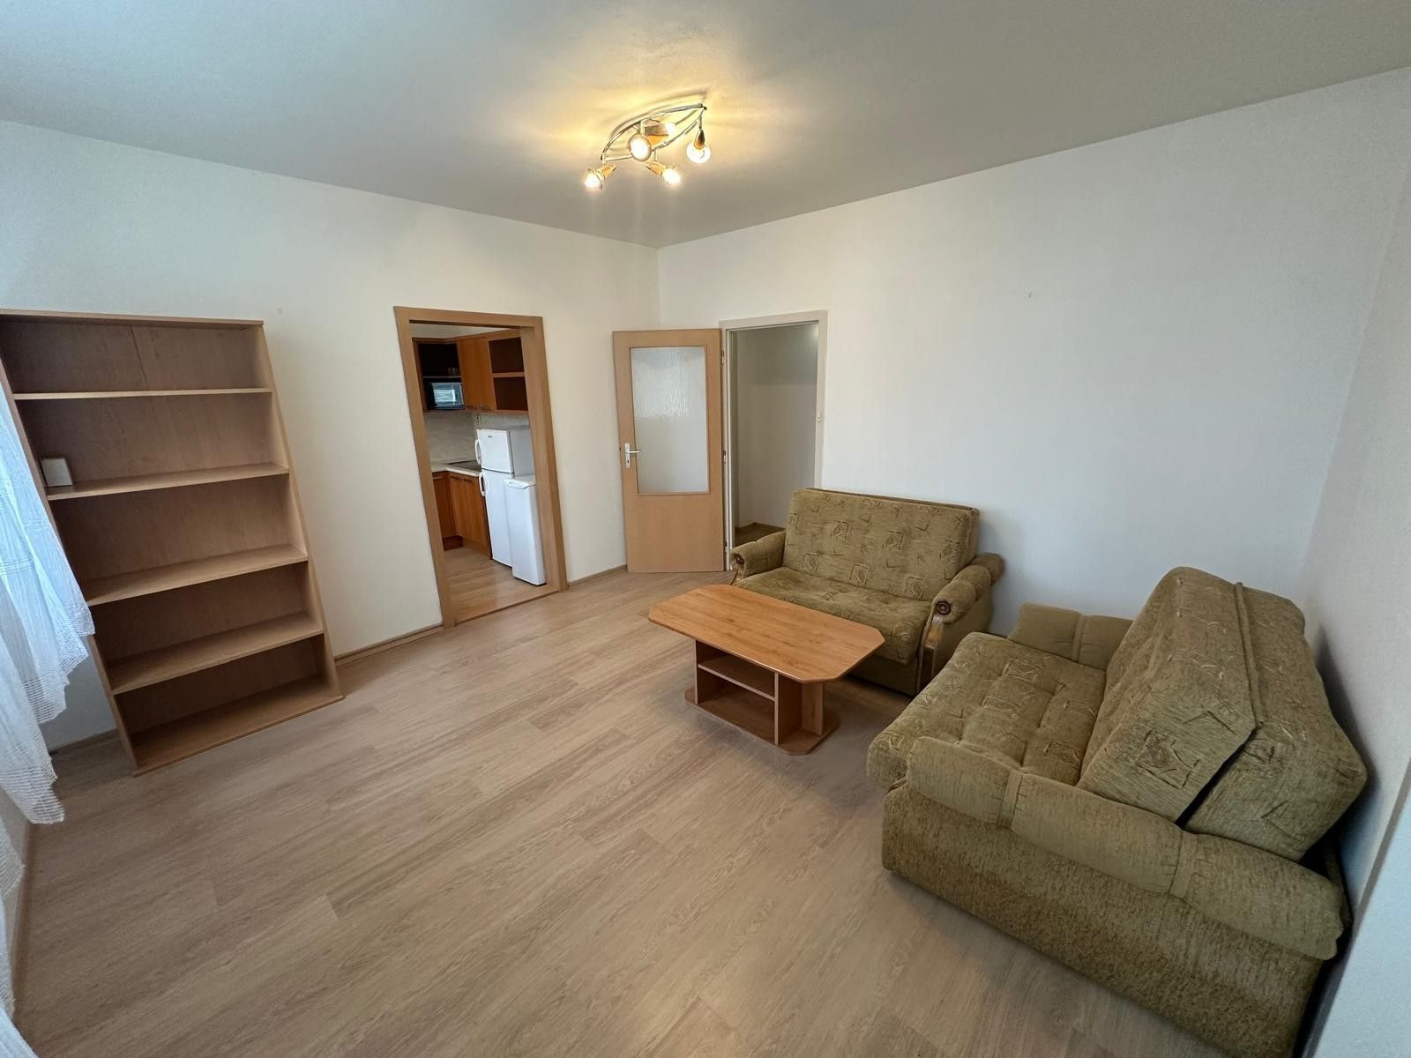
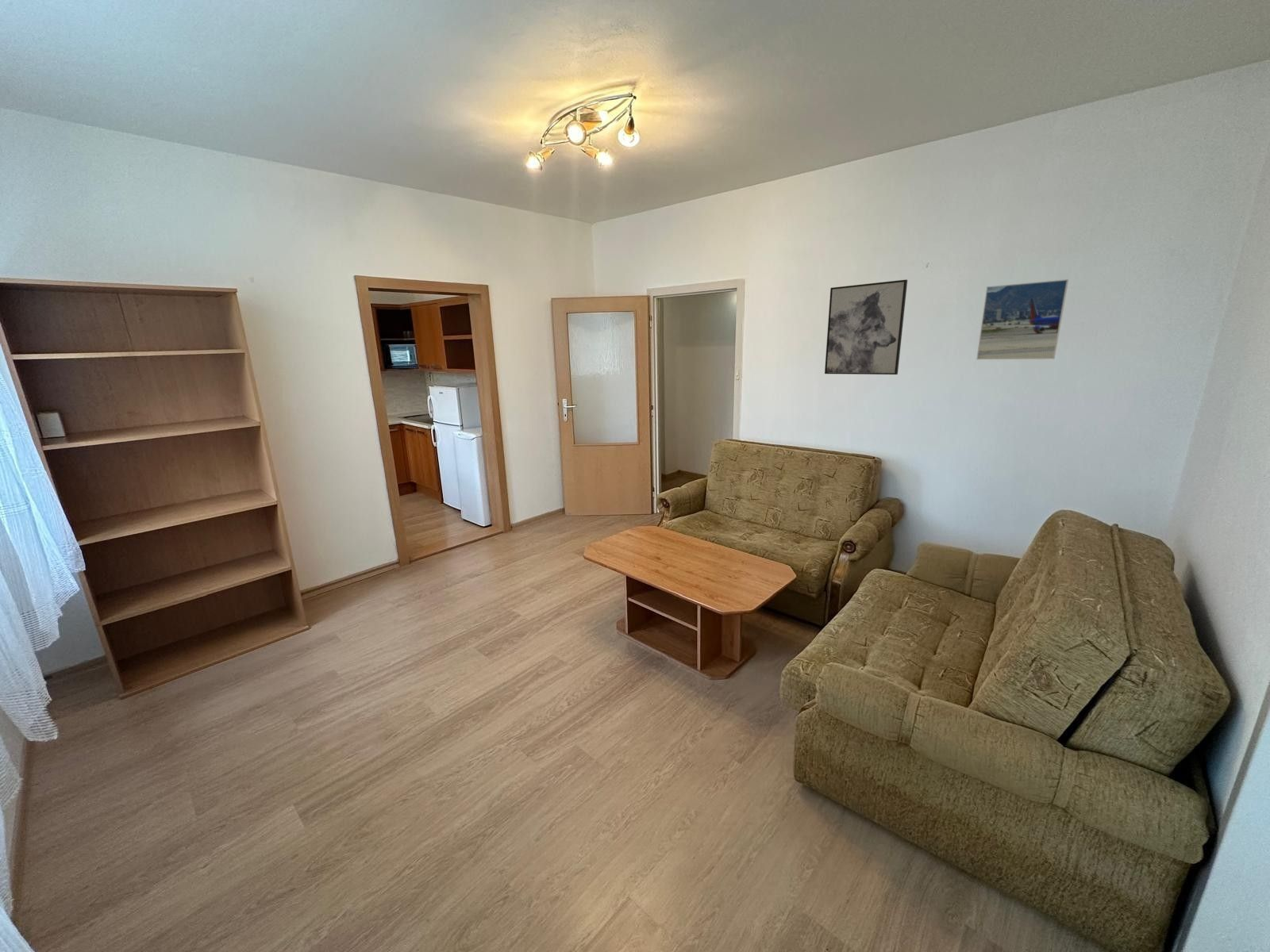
+ wall art (863, 330)
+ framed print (1019, 321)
